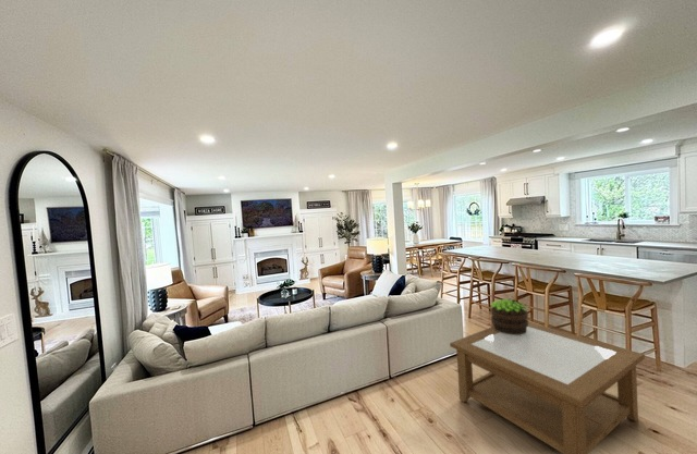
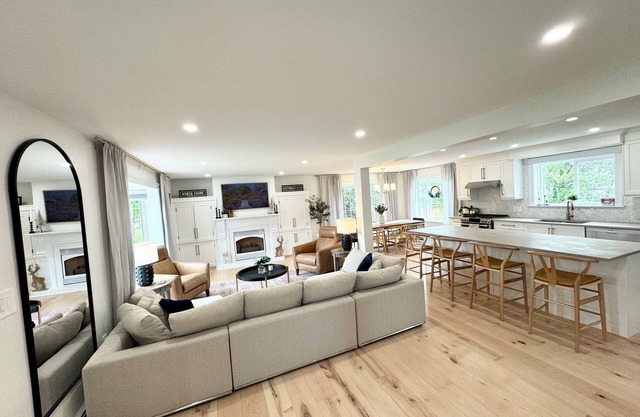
- potted plant (509, 314)
- coffee table (540, 378)
